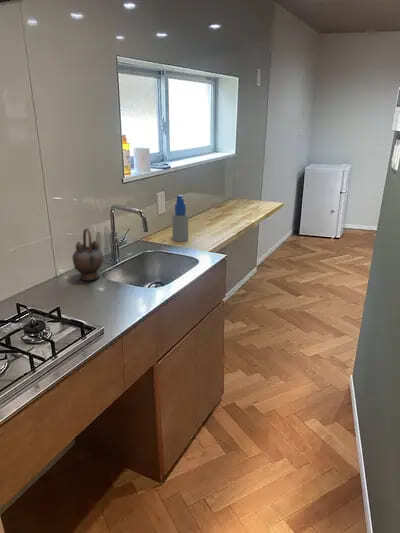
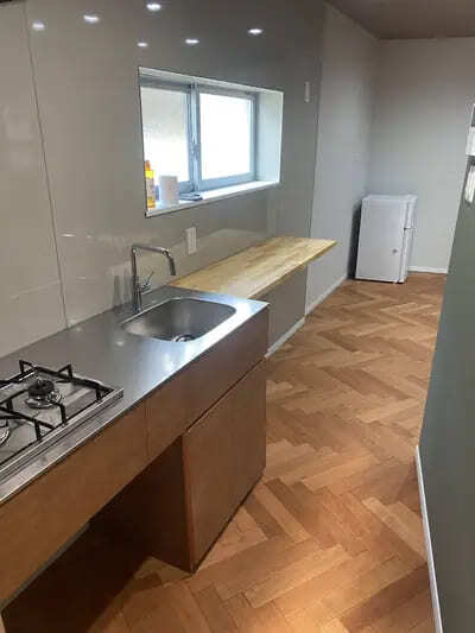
- teapot (88, 254)
- spray bottle (180, 217)
